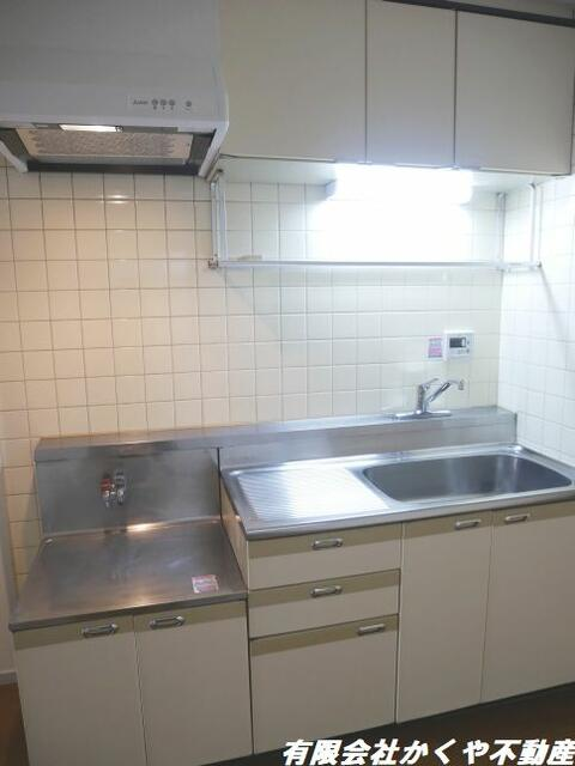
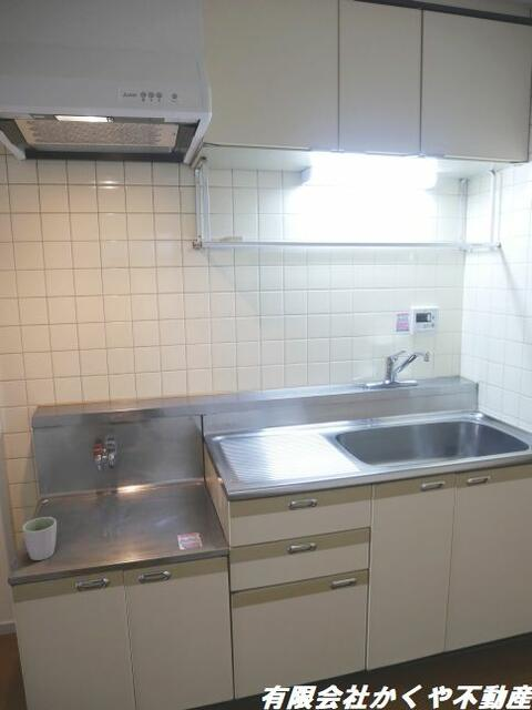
+ mug (43, 536)
